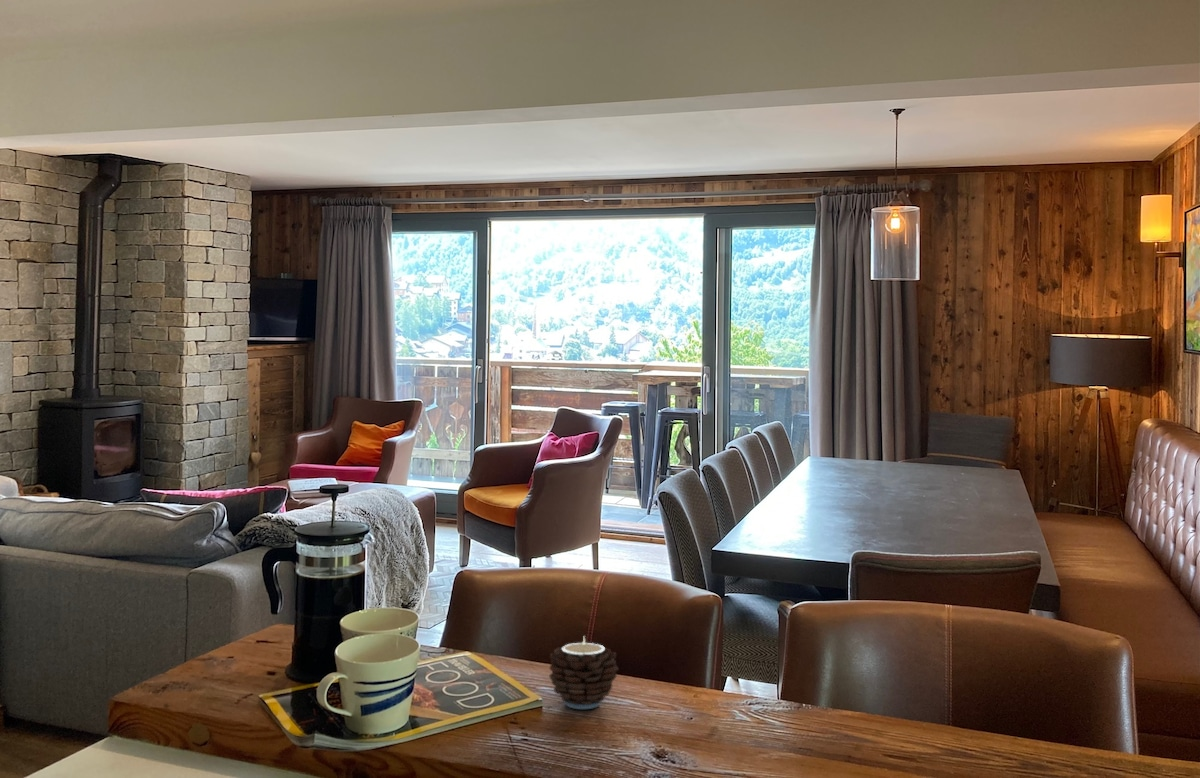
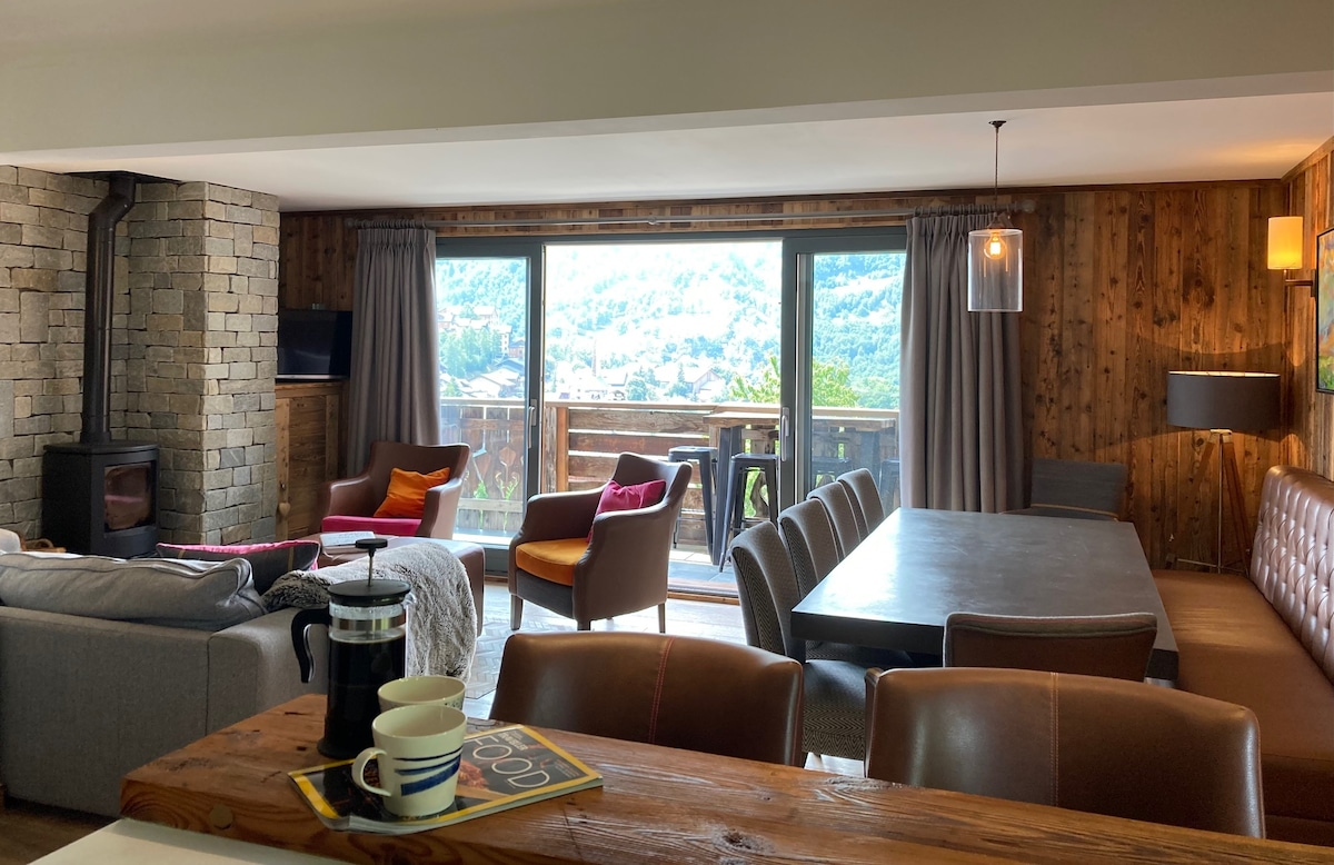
- candle (582, 669)
